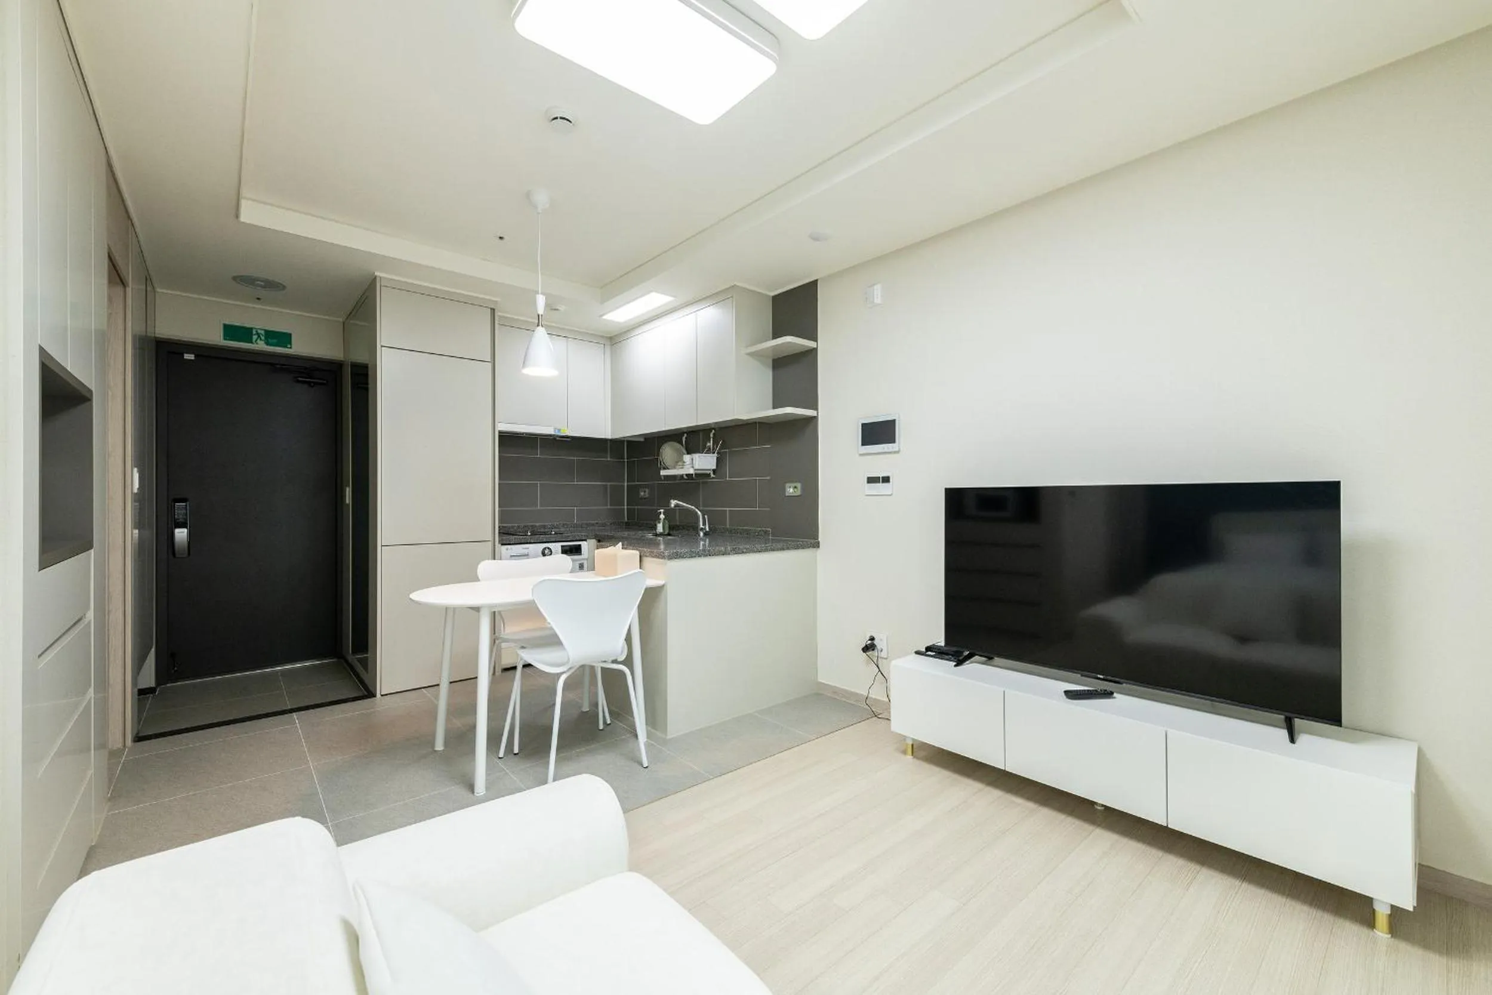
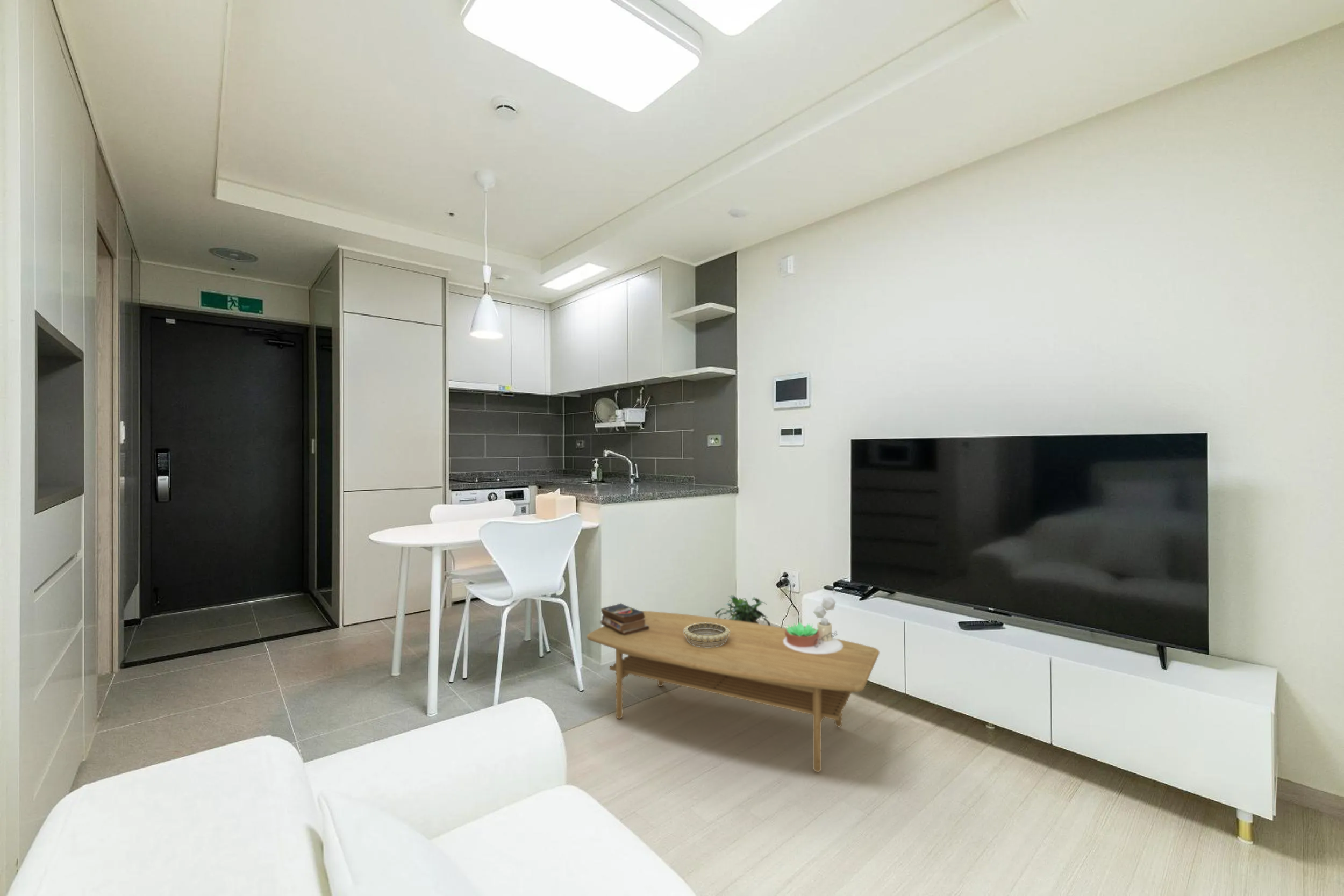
+ succulent plant (815, 614)
+ potted plant (740, 613)
+ coffee table (727, 682)
+ books (624, 617)
+ decorative bowl (706, 634)
